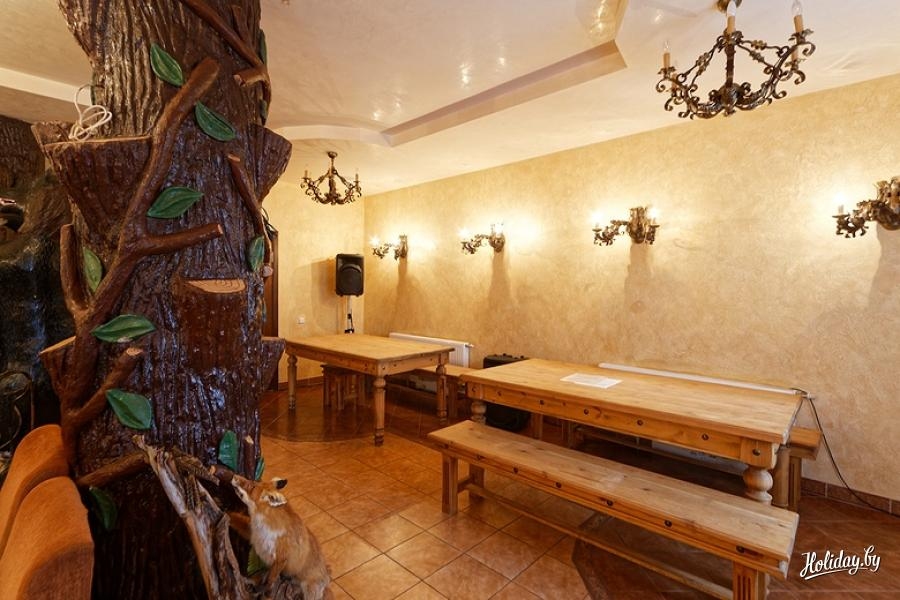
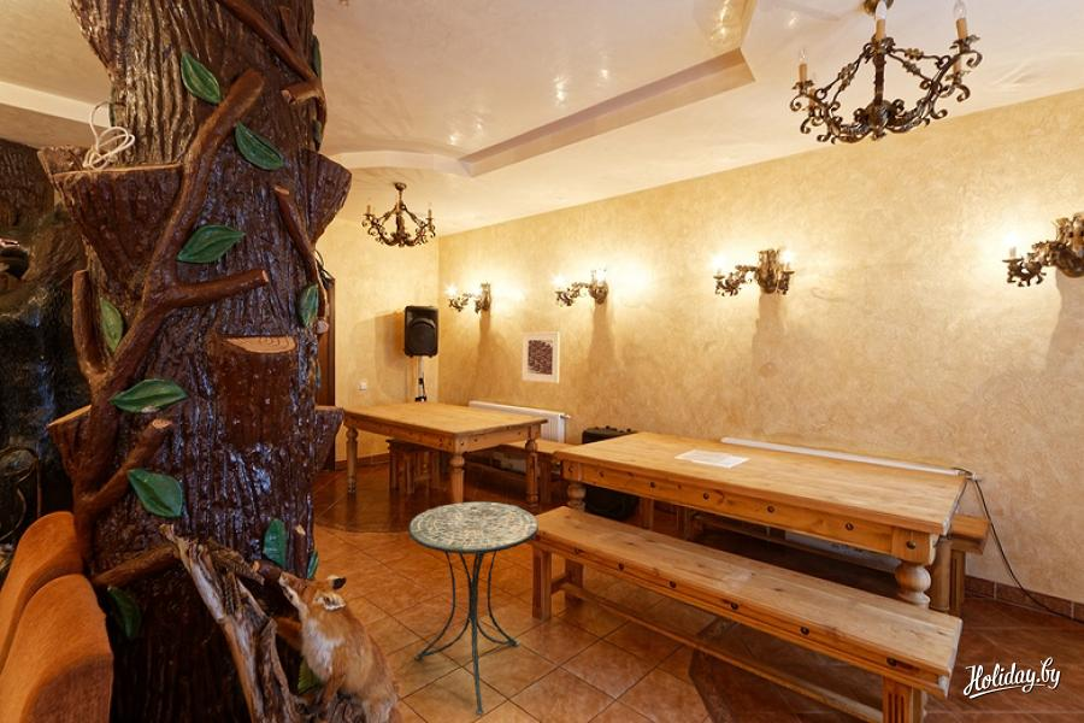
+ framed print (540, 357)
+ side table (473, 595)
